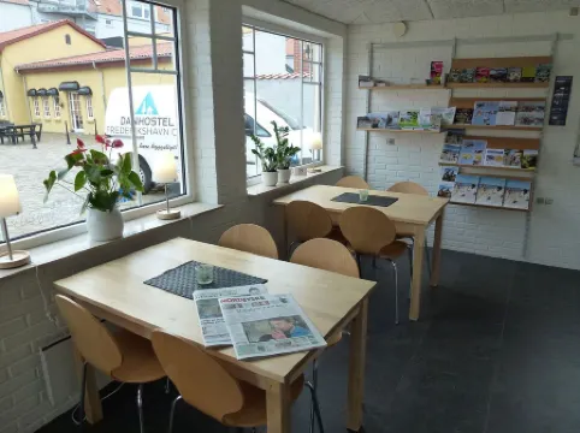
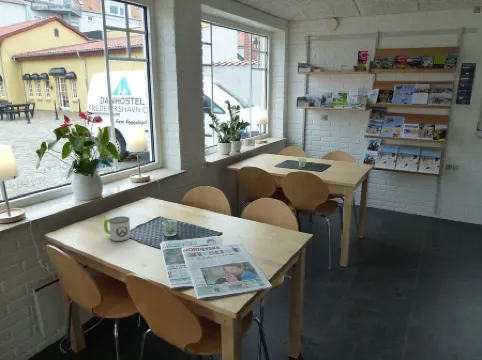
+ mug (116, 228)
